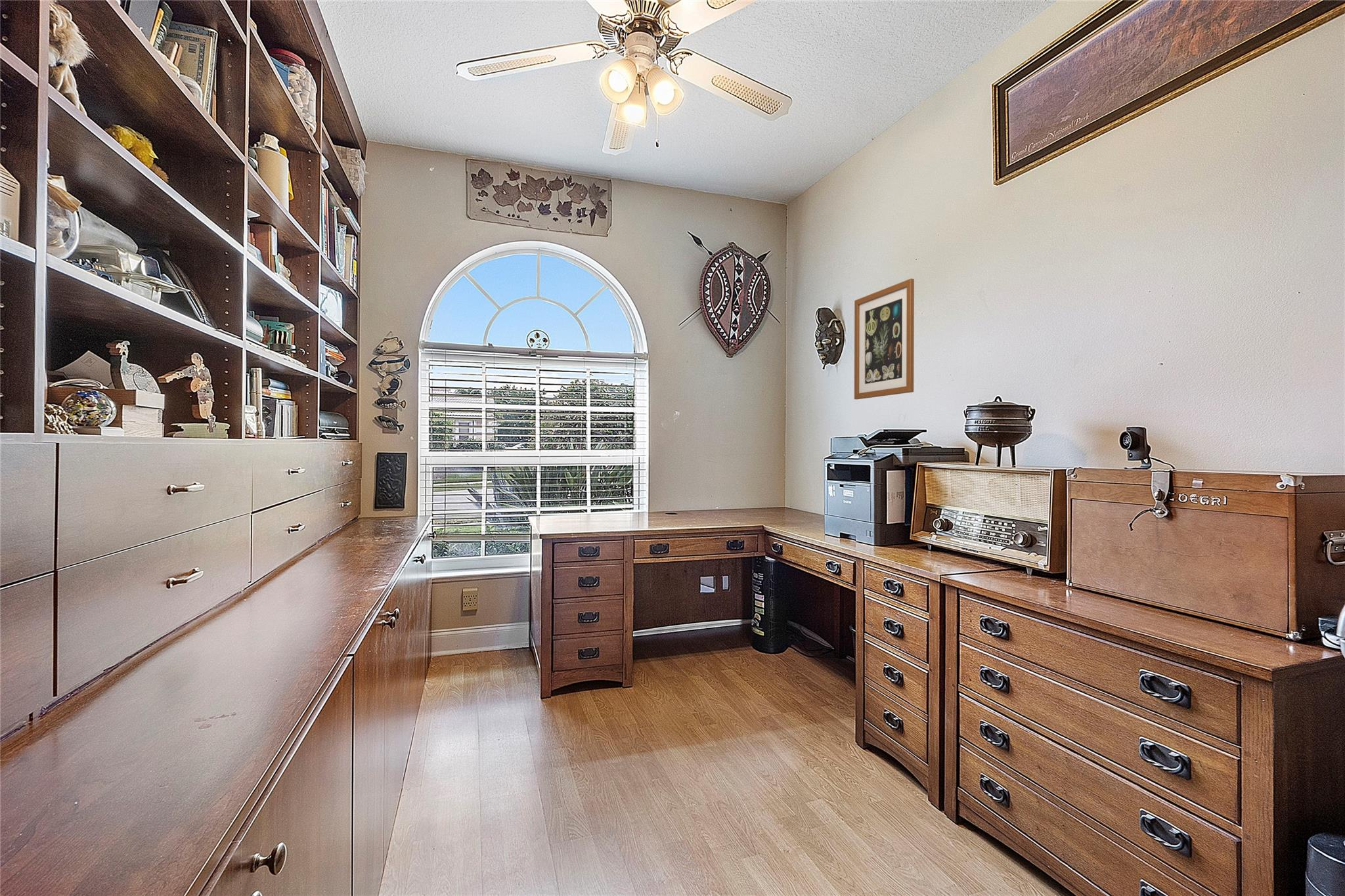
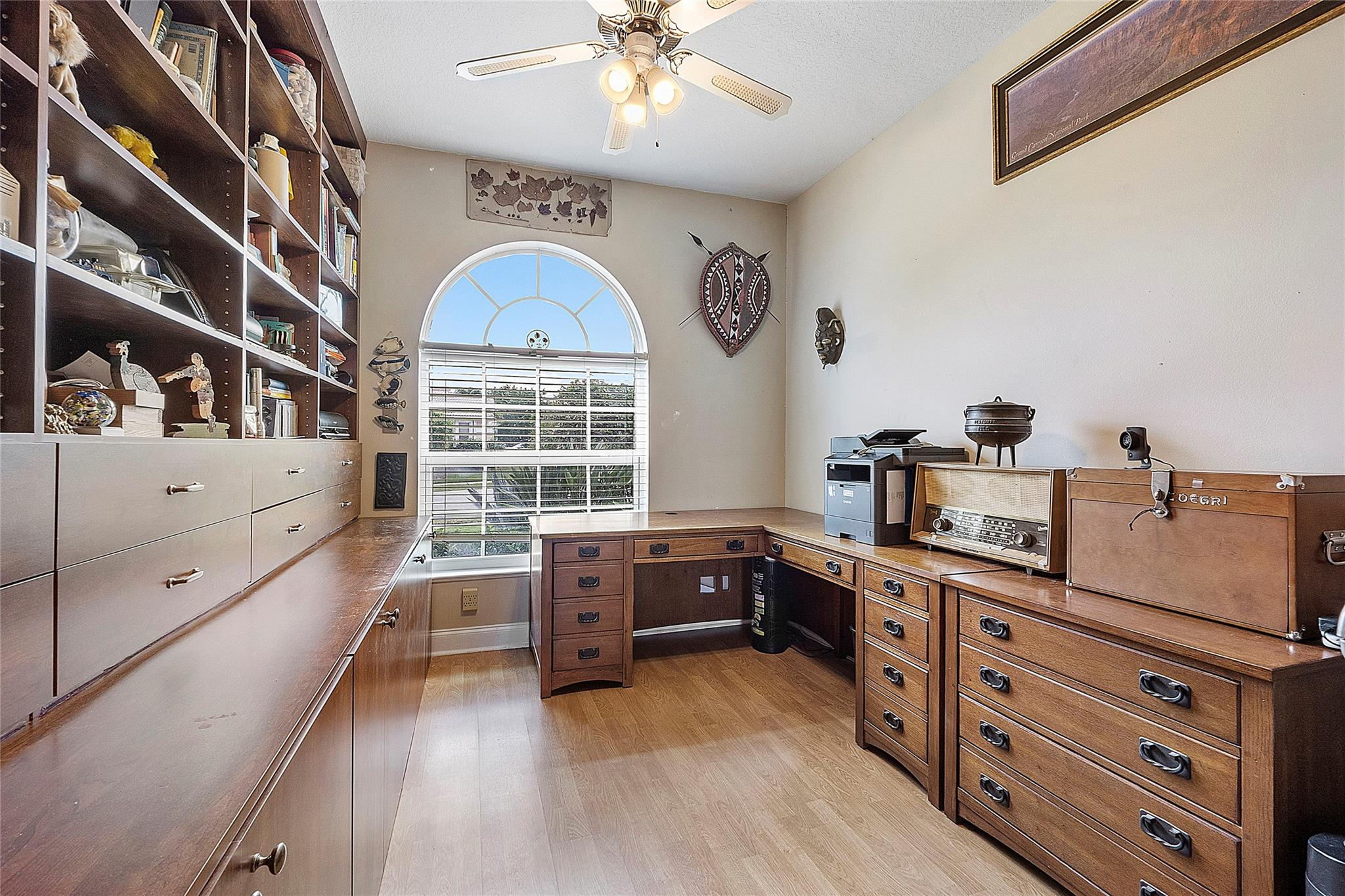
- wall art (882, 343)
